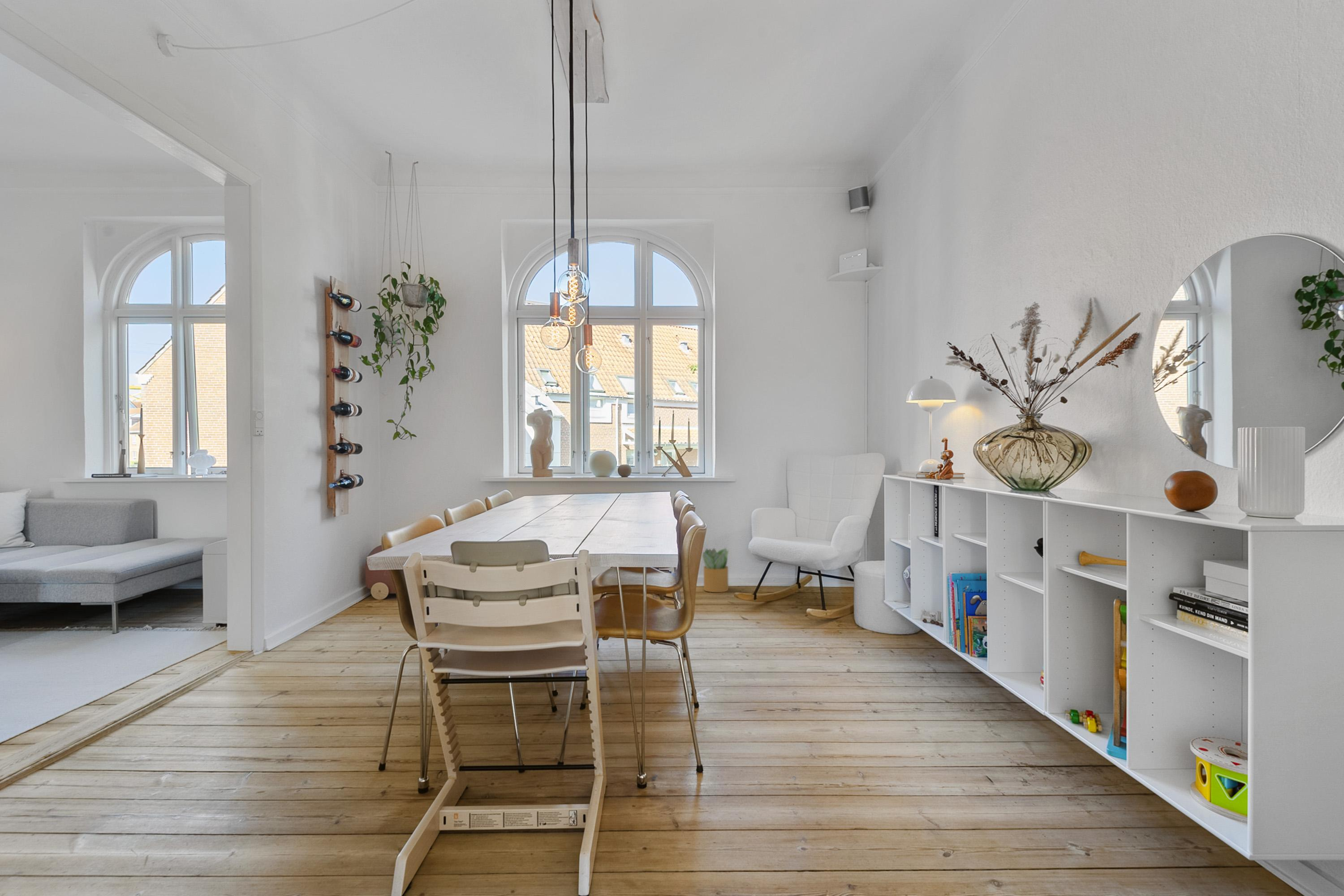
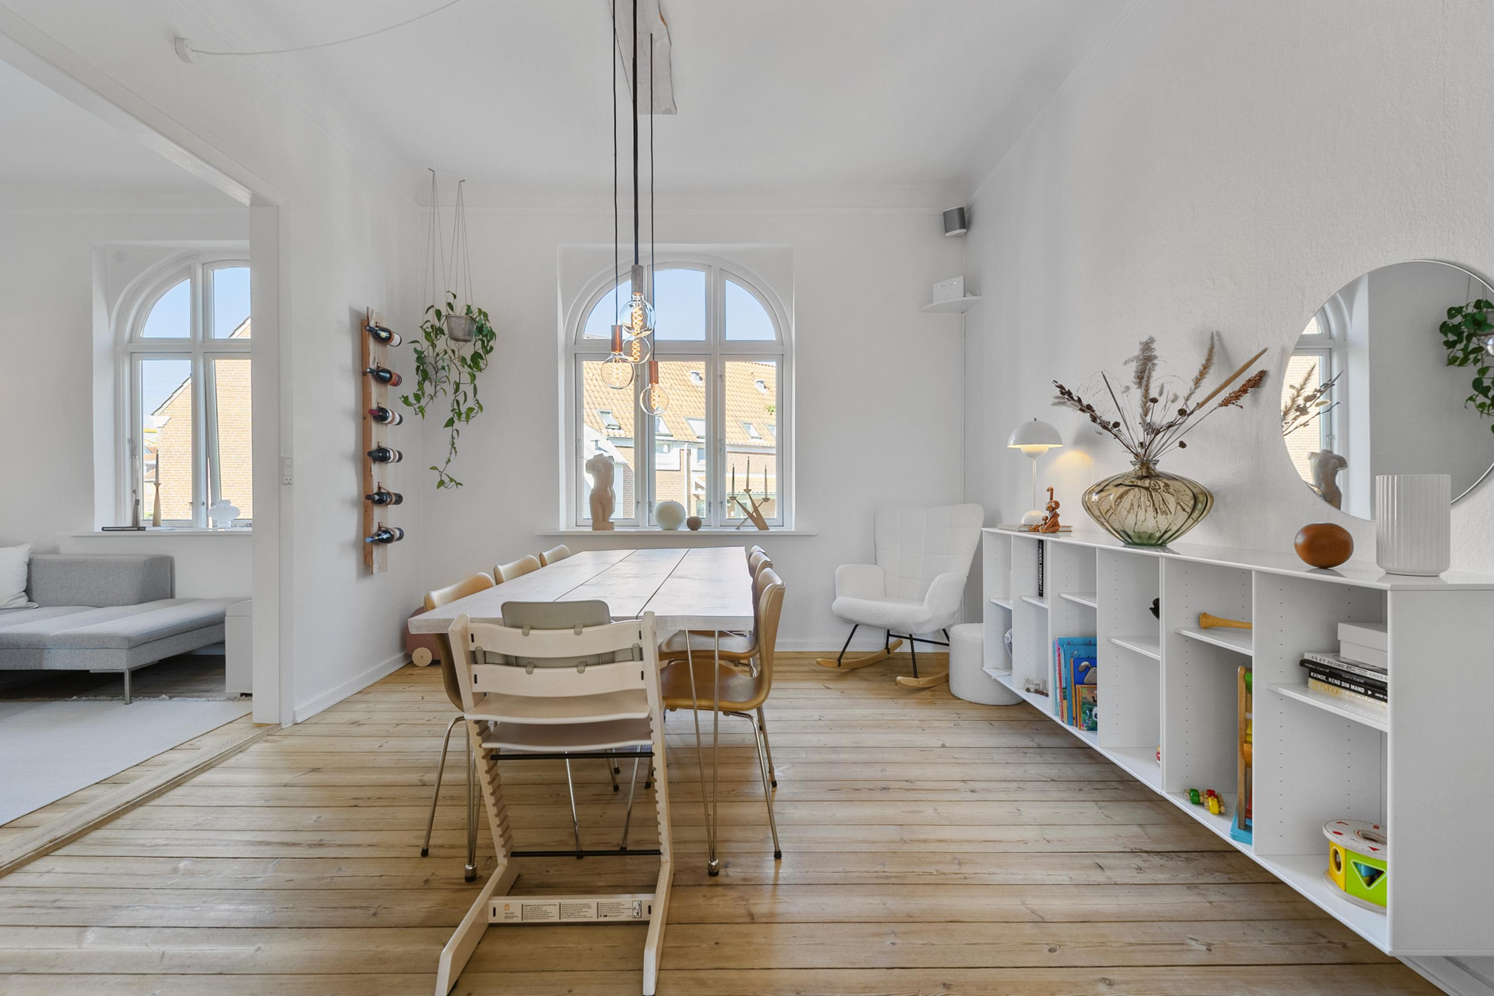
- potted plant (714, 569)
